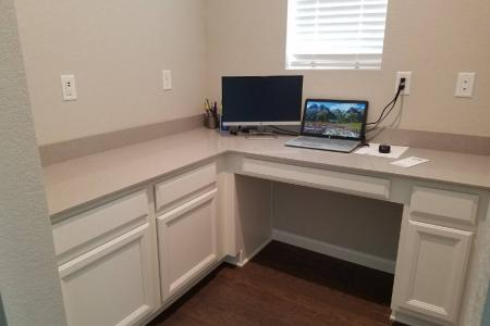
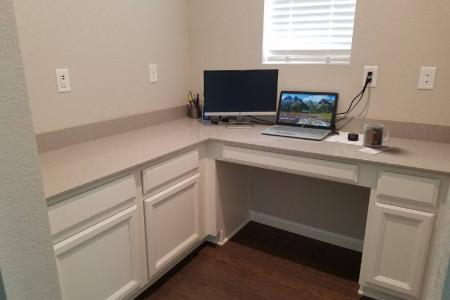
+ mug (375, 135)
